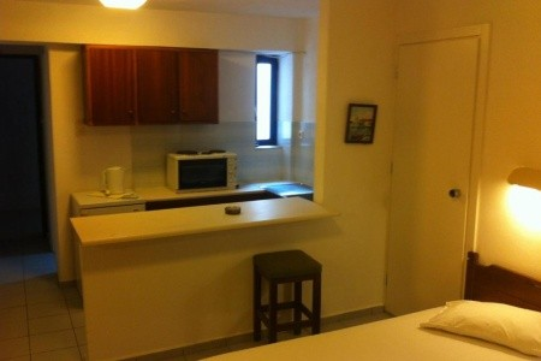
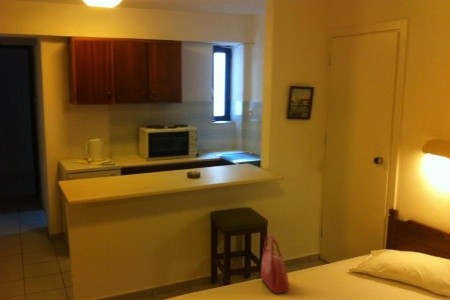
+ handbag (275, 260)
